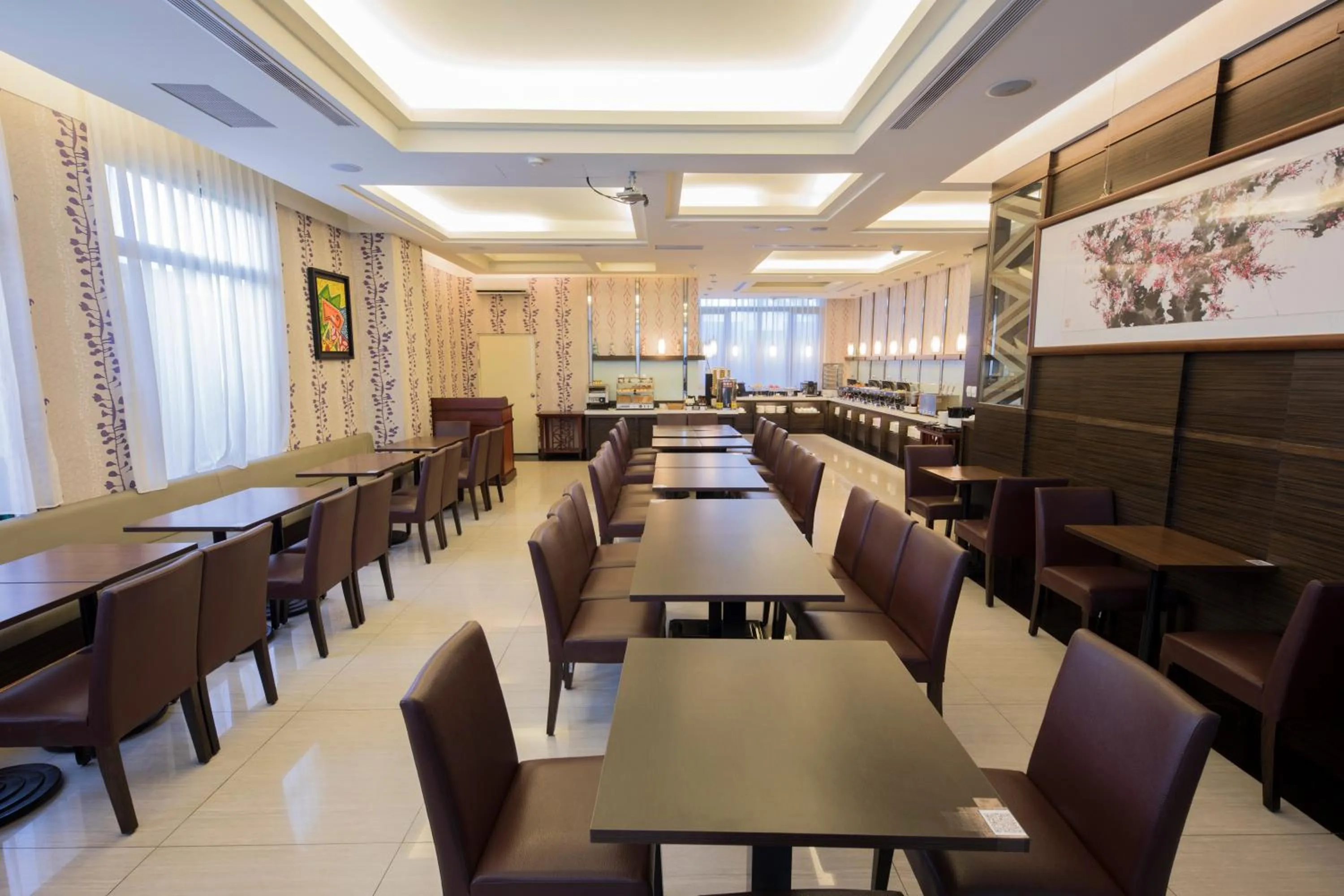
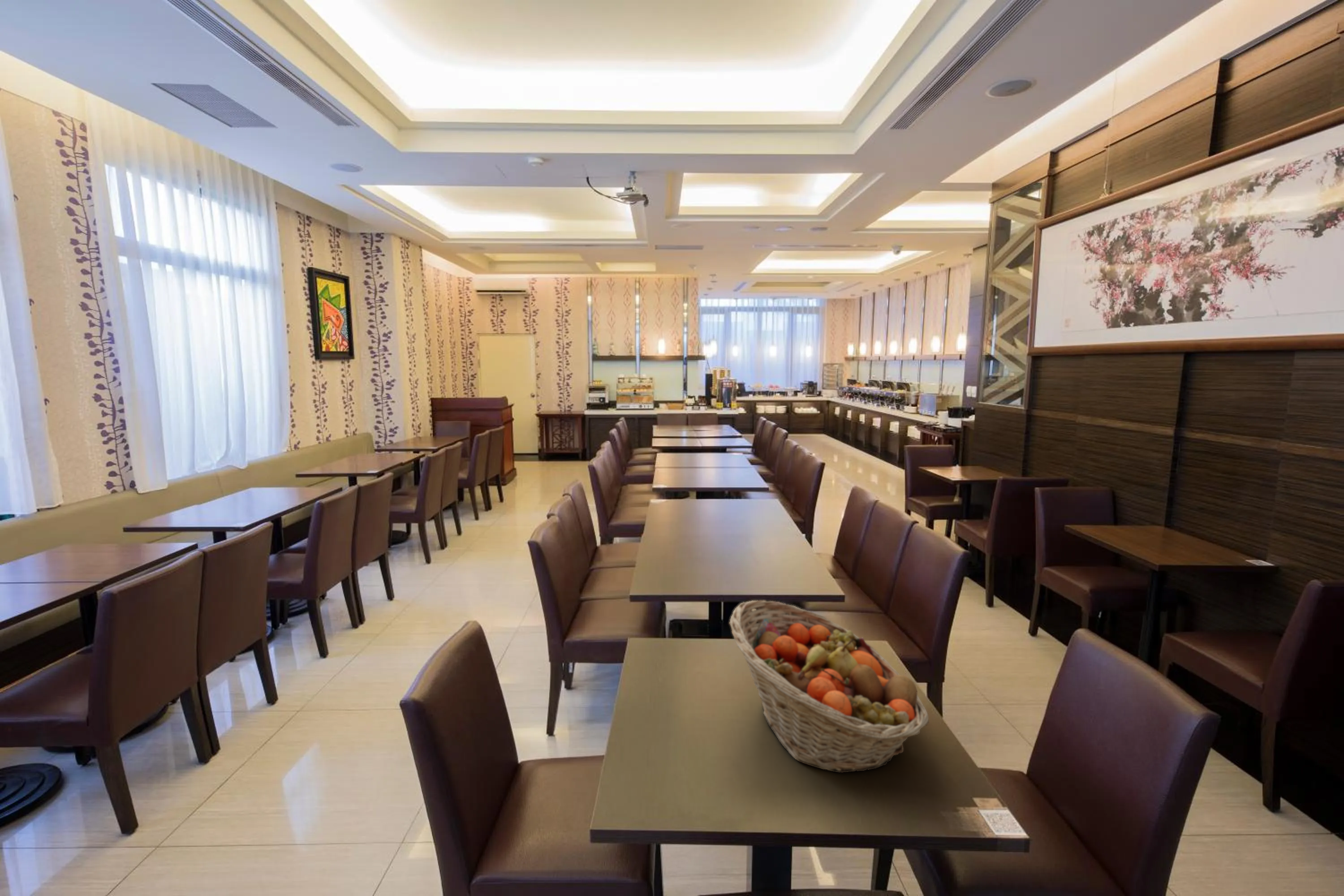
+ fruit basket (821, 674)
